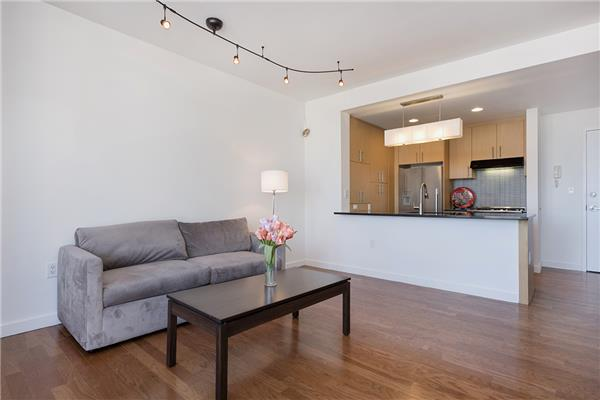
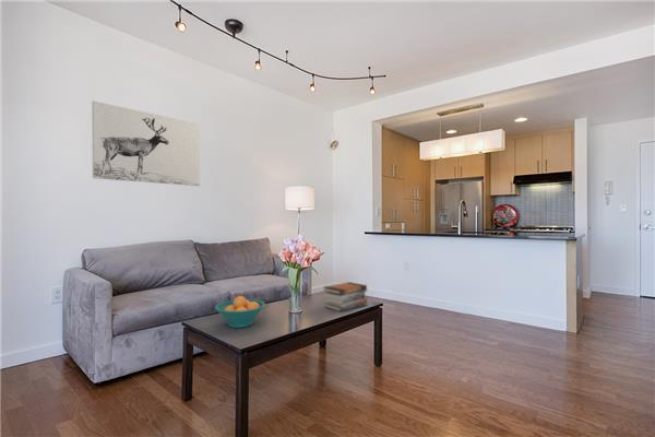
+ fruit bowl (240, 310)
+ wall art (152, 147)
+ book stack (345, 296)
